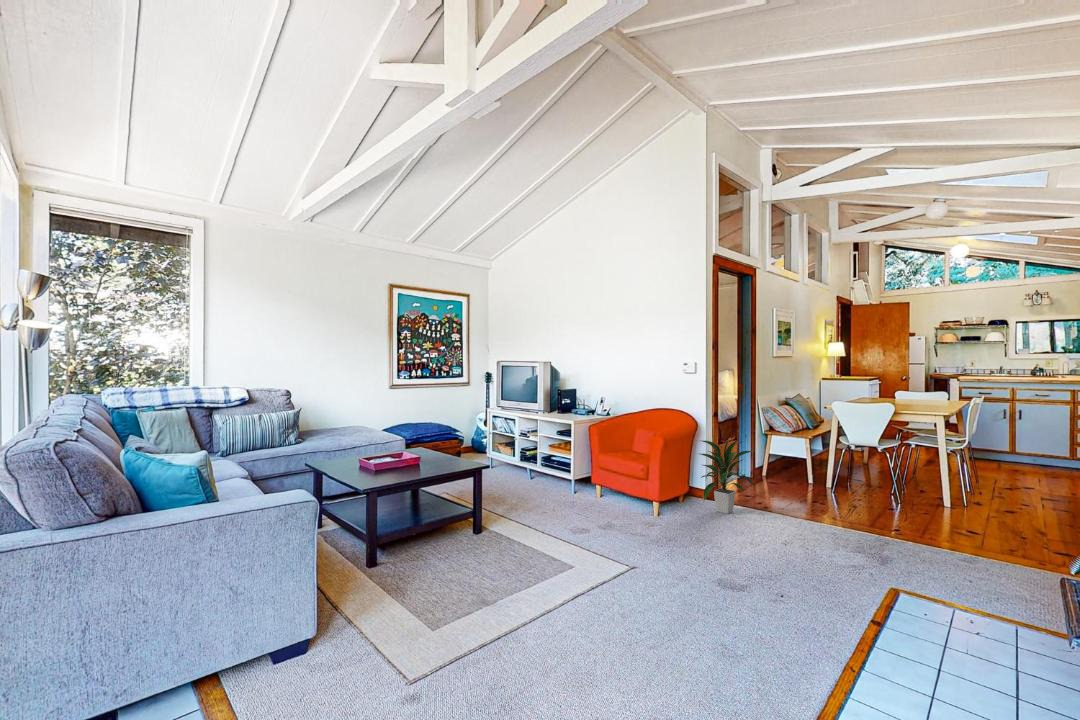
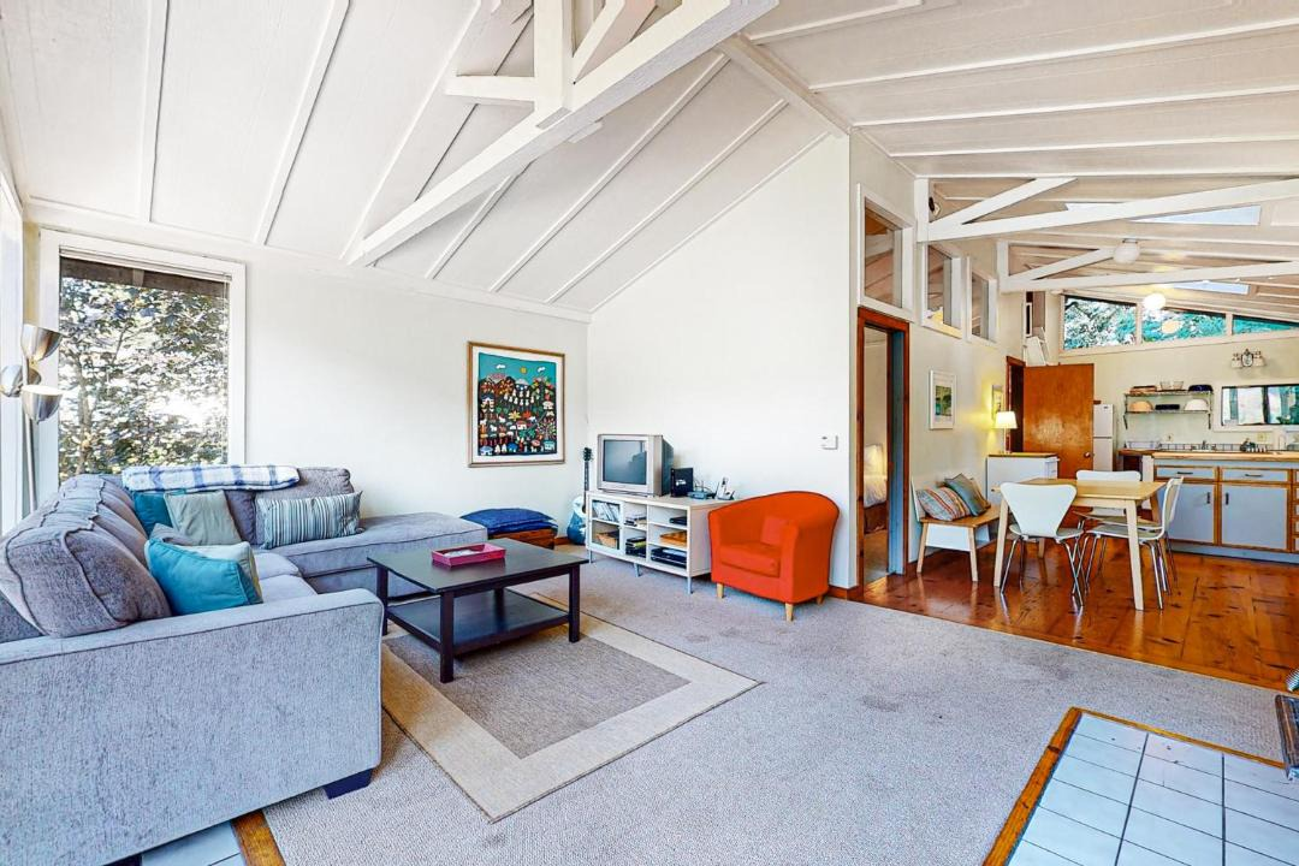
- indoor plant (721, 473)
